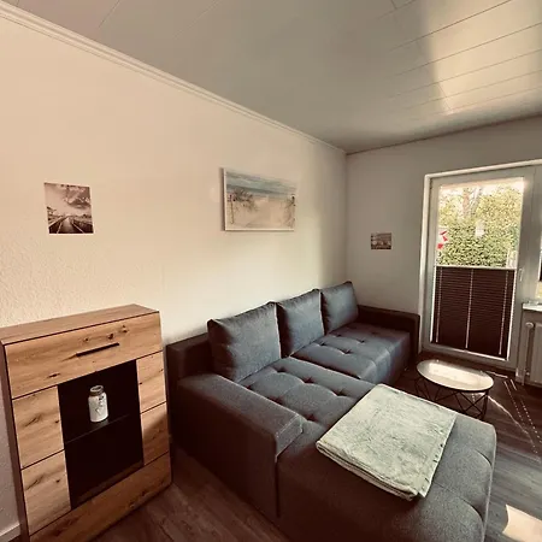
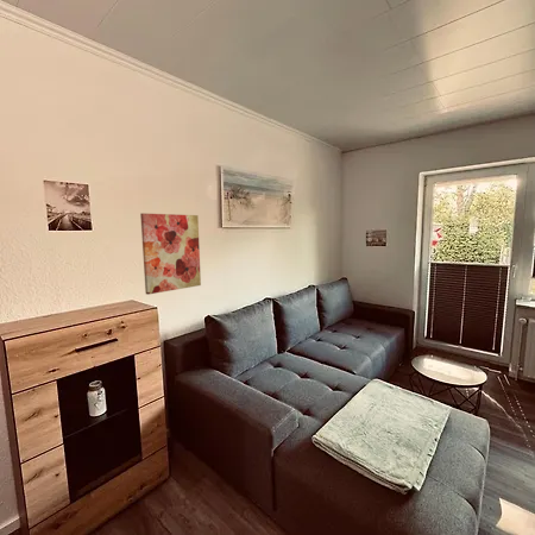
+ wall art (172, 252)
